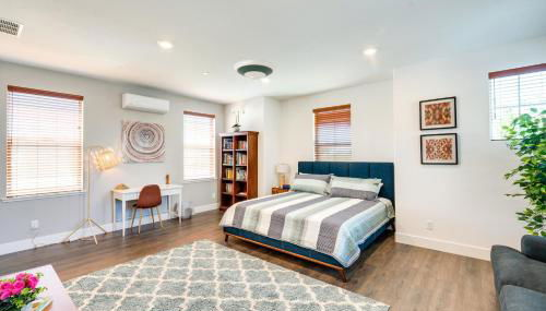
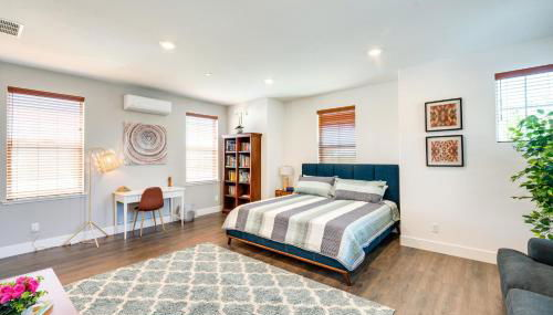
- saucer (254, 73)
